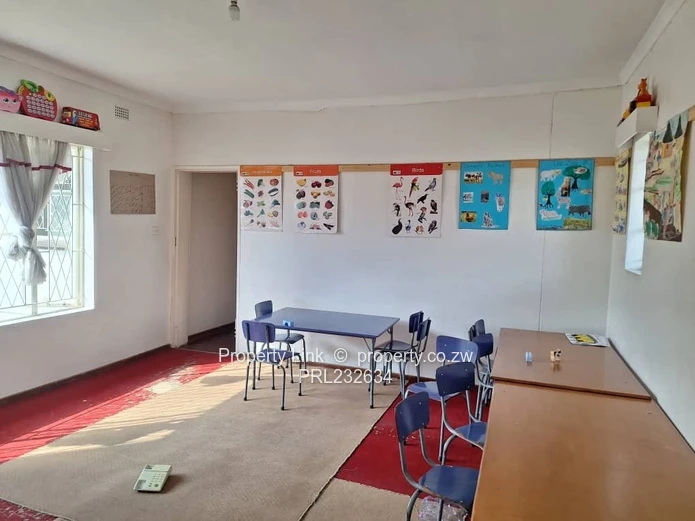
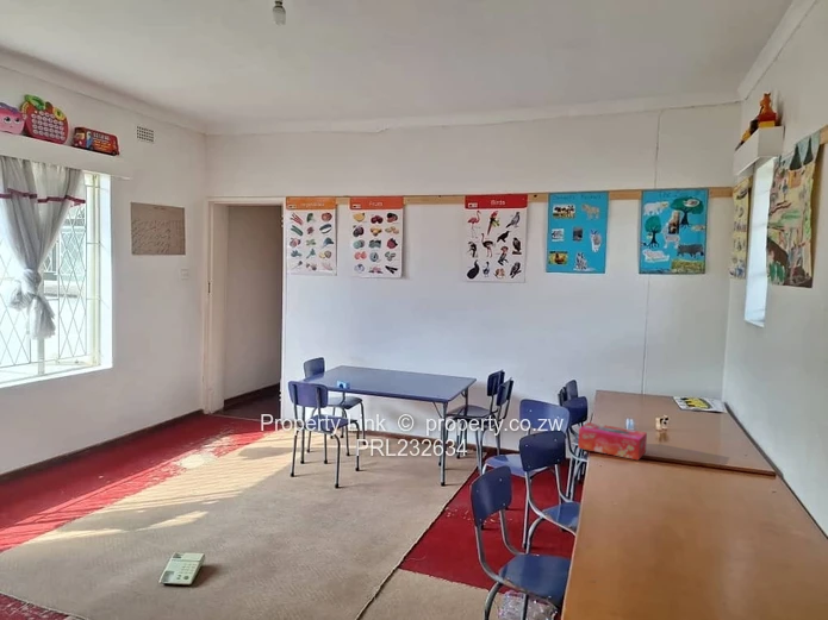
+ tissue box (611, 439)
